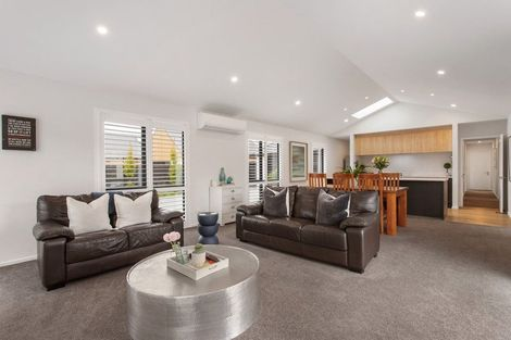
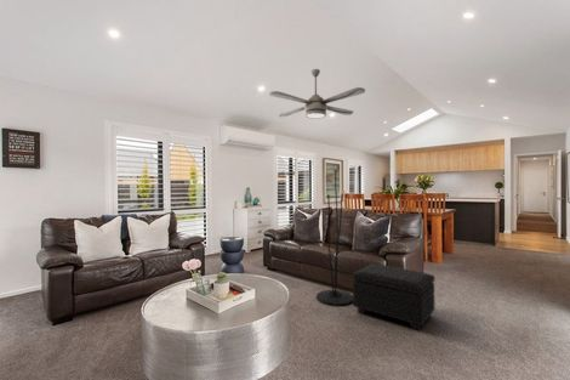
+ ceiling fan (315, 92)
+ footstool (393, 291)
+ floor lamp (336, 232)
